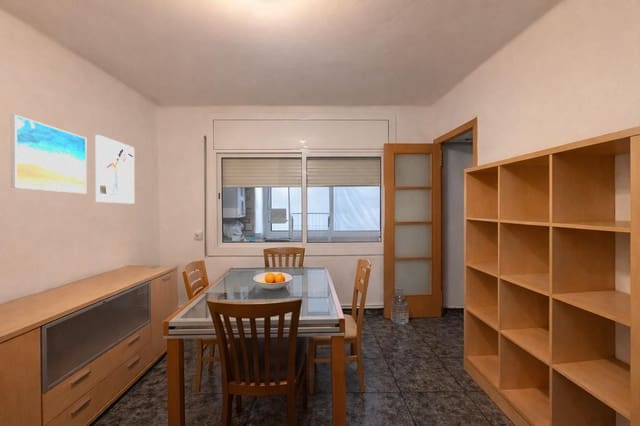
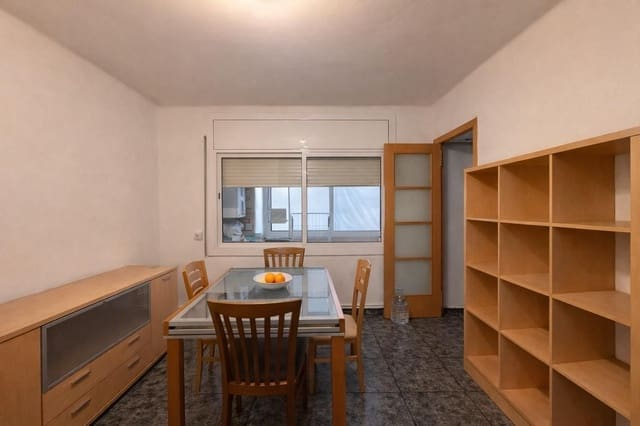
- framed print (116, 172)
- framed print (53, 159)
